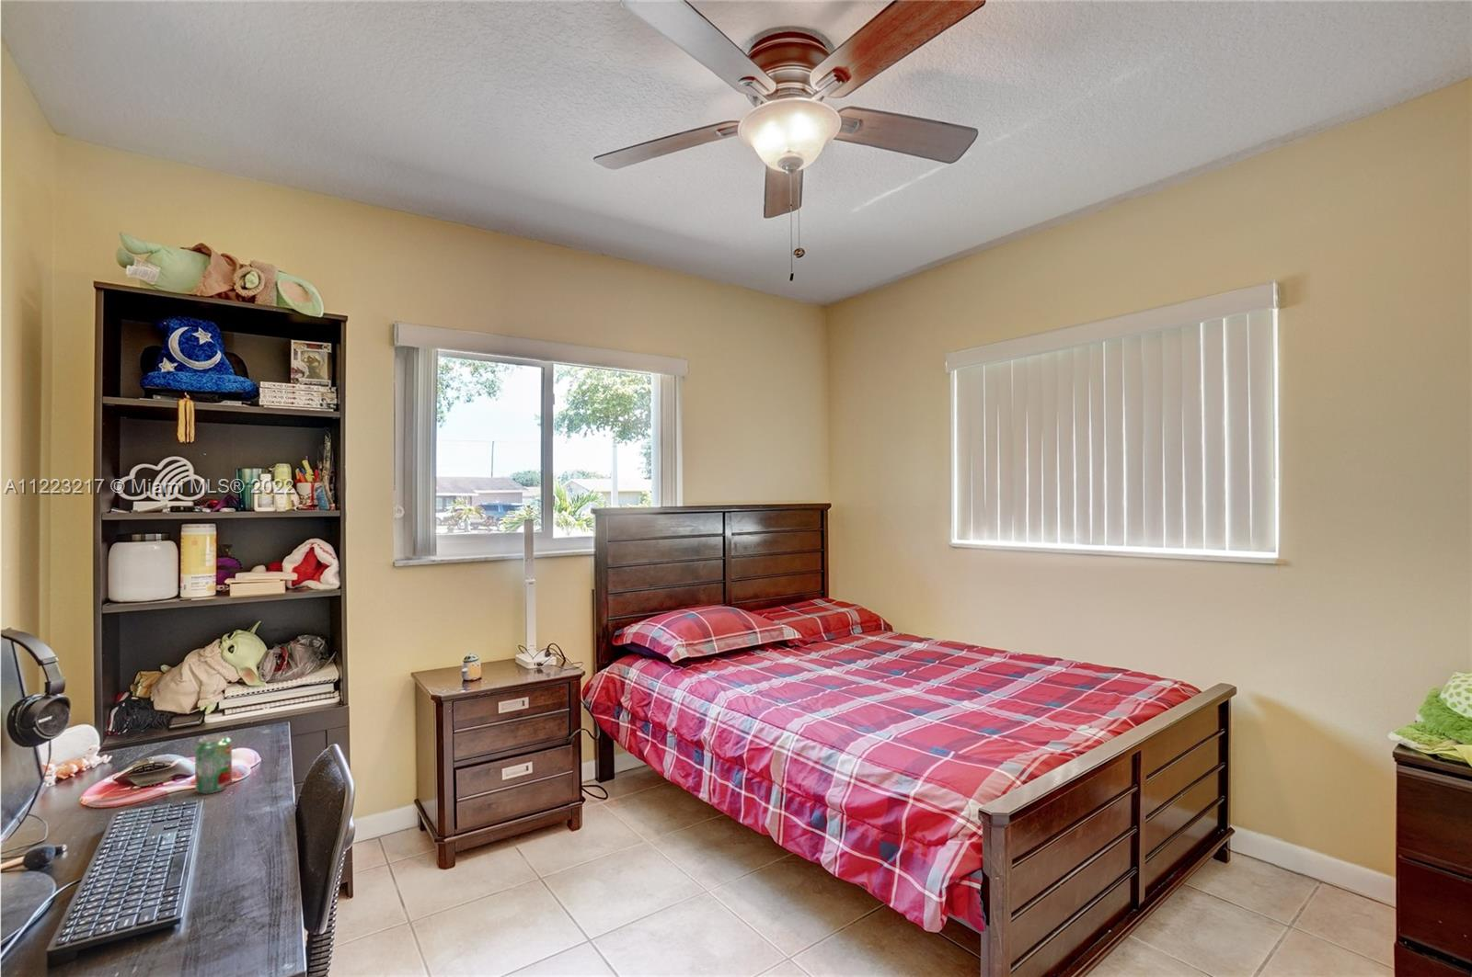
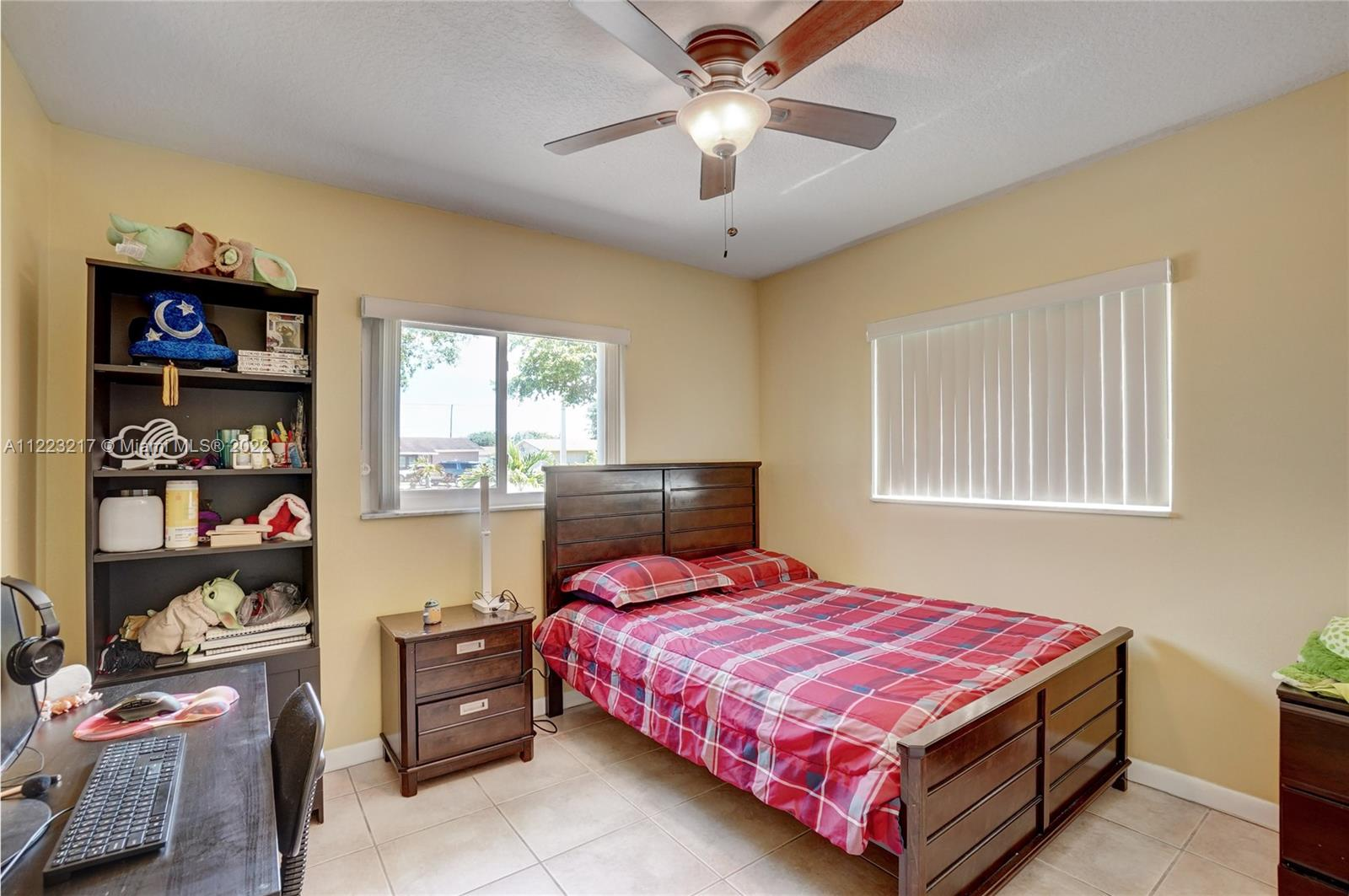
- beverage can (214, 763)
